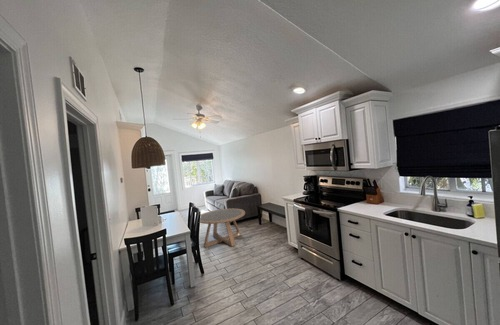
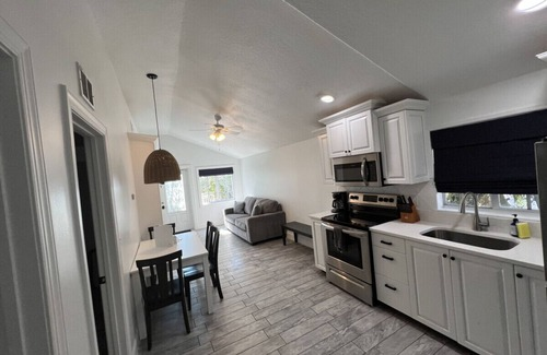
- coffee table (226, 227)
